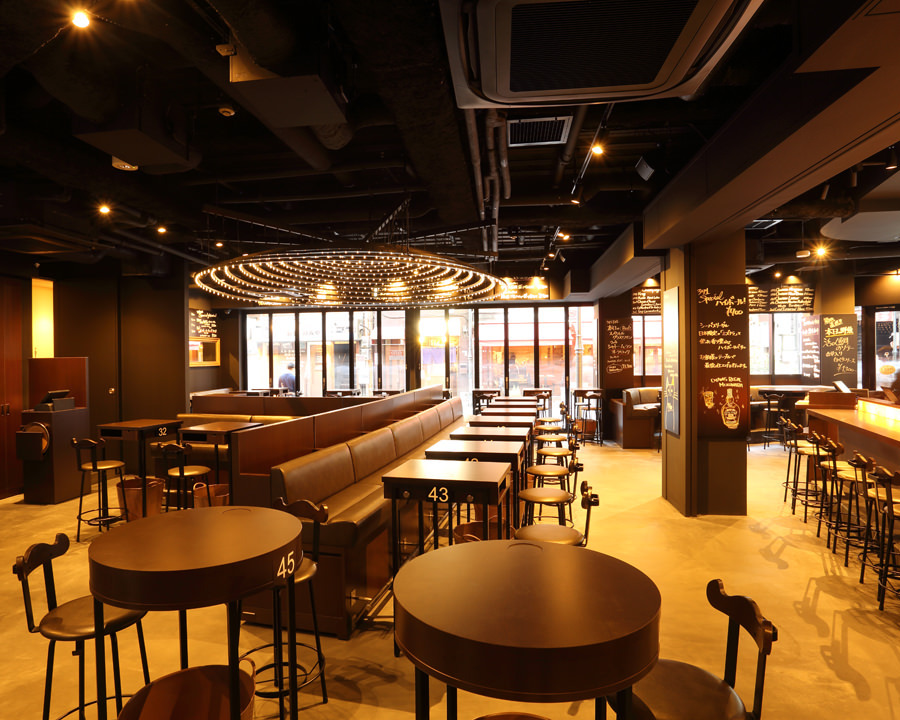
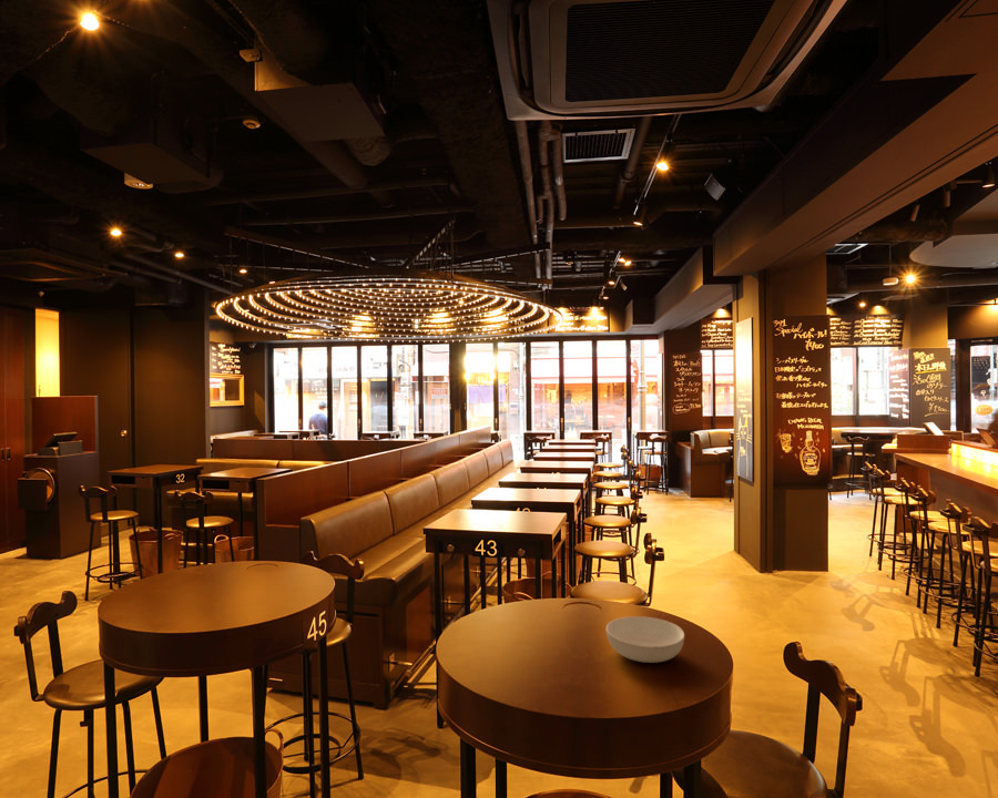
+ serving bowl (644, 642)
